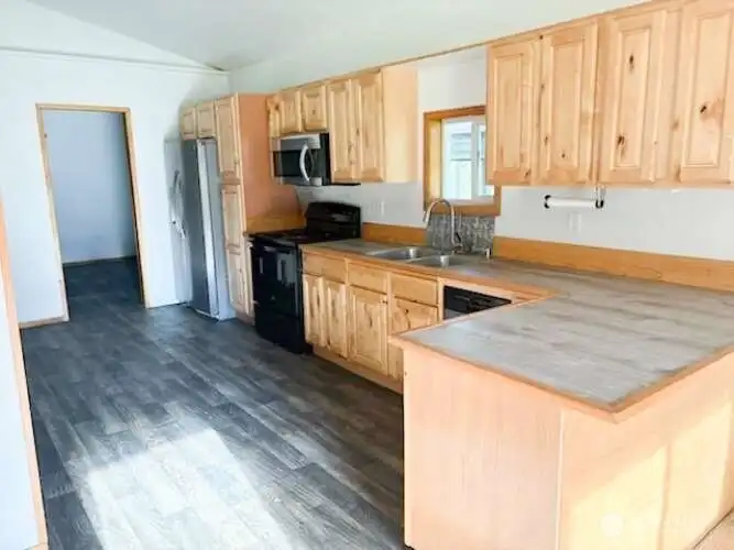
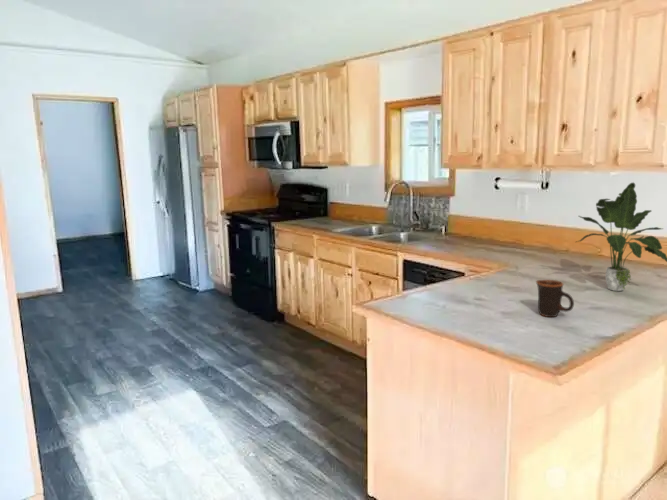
+ mug (554, 299)
+ potted plant (618, 237)
